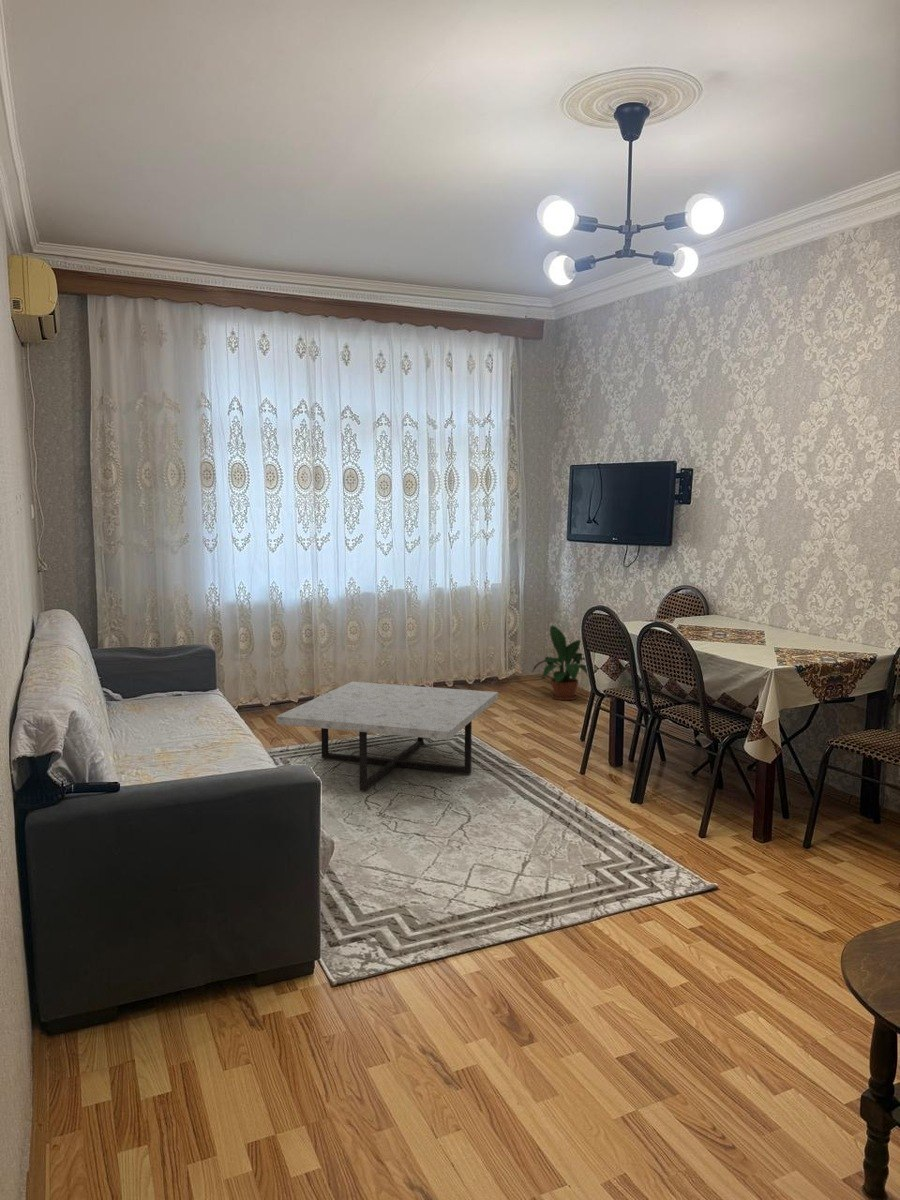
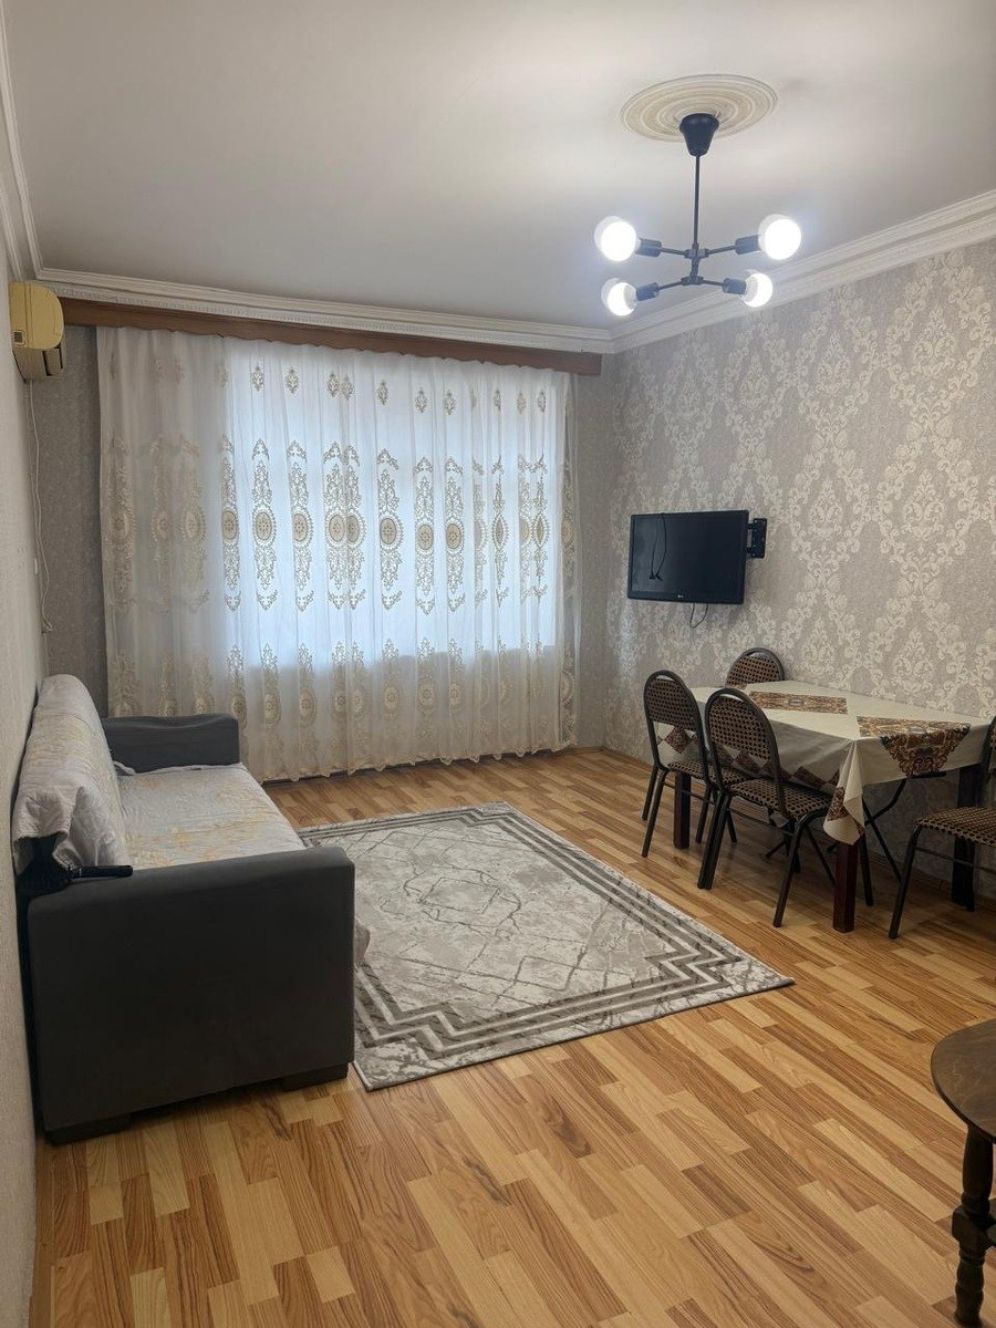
- coffee table (394, 734)
- potted plant (566, 662)
